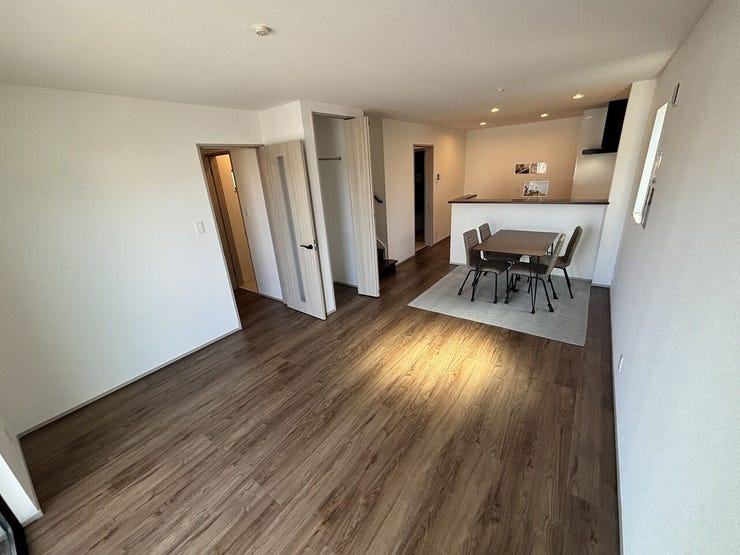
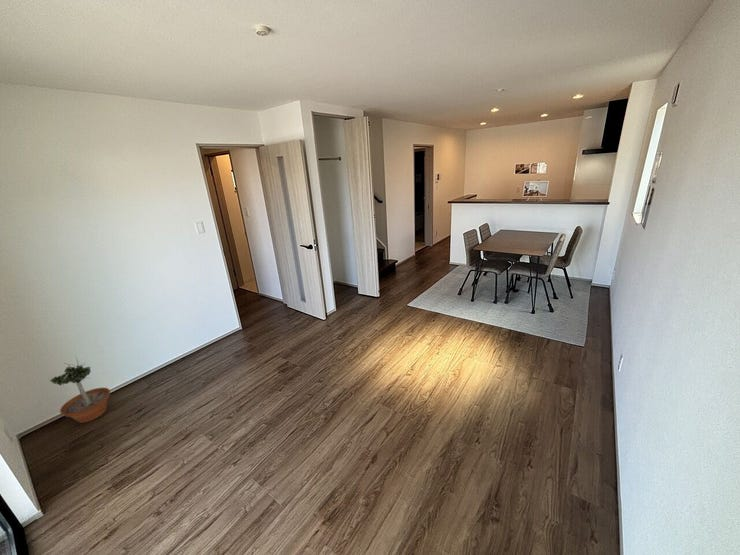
+ potted tree (80, 389)
